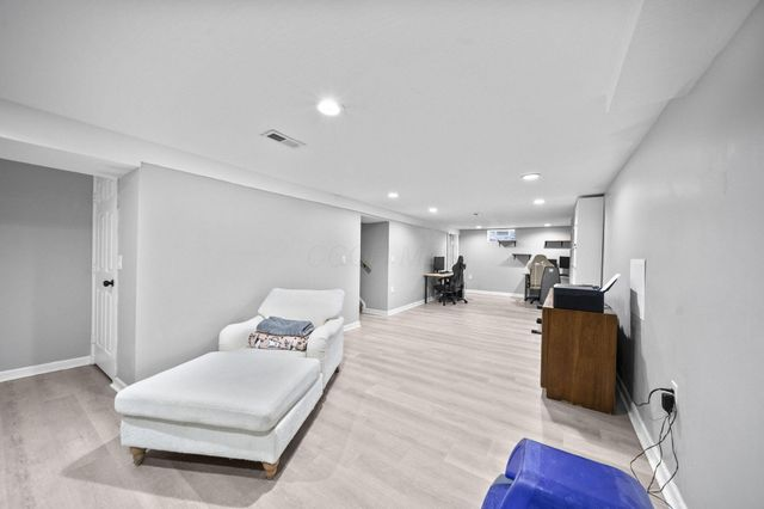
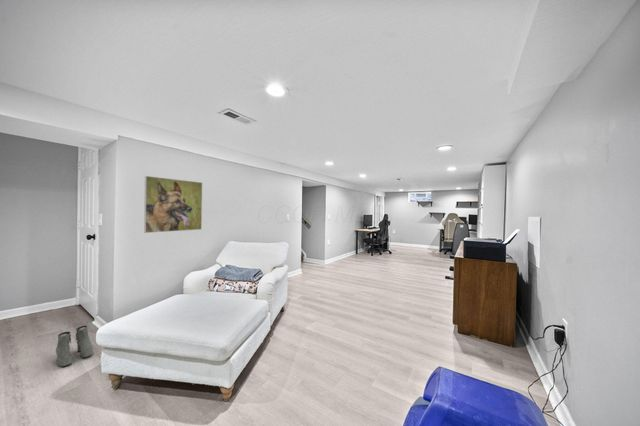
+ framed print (175, 205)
+ boots (76, 342)
